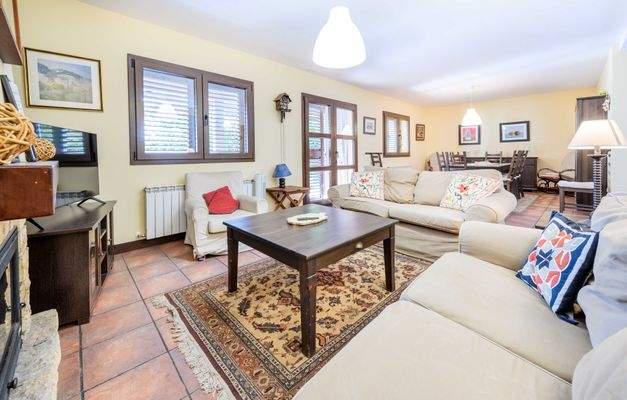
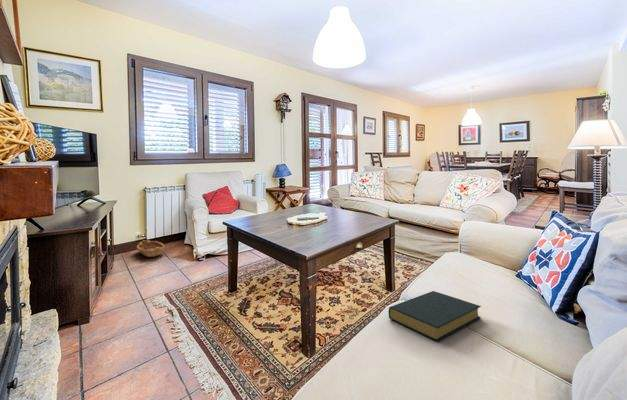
+ basket (150, 246)
+ hardback book (434, 312)
